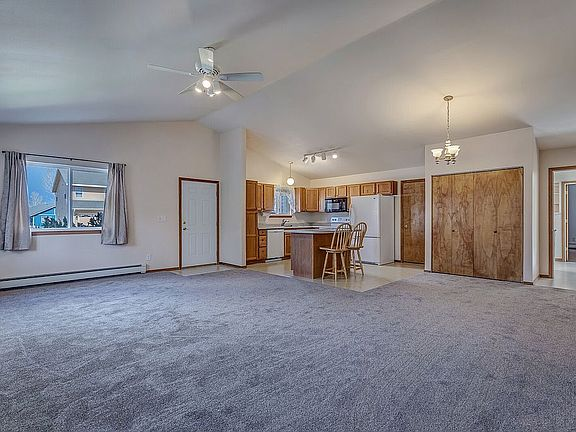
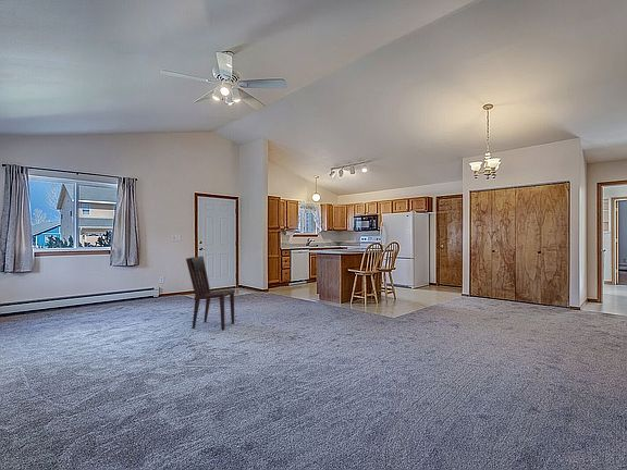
+ dining chair (211, 292)
